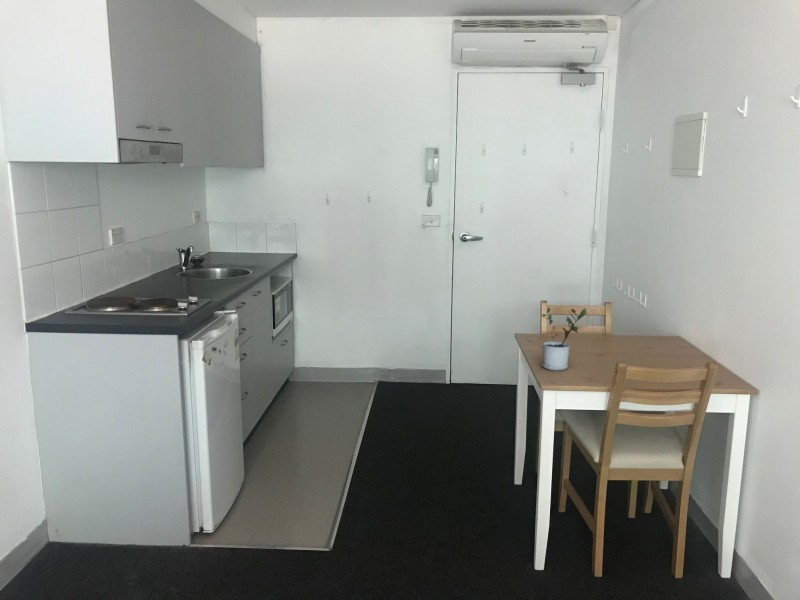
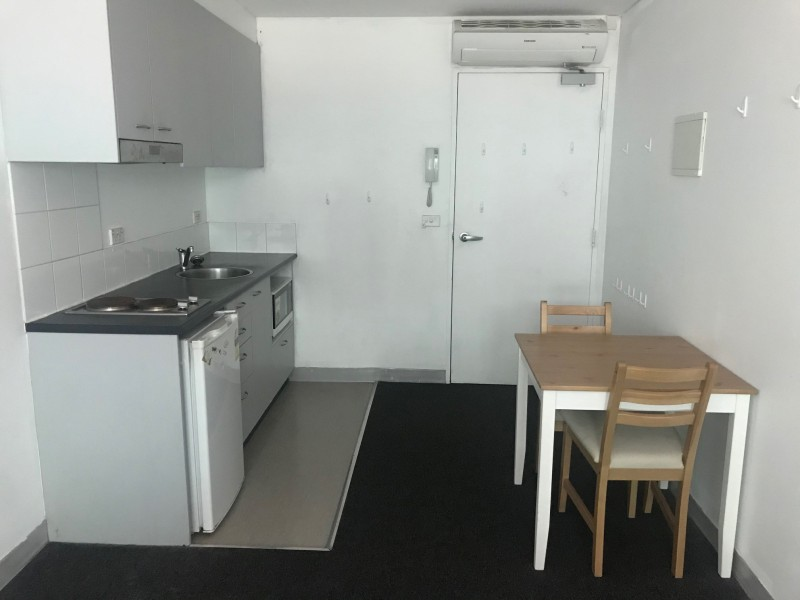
- potted plant (557, 334)
